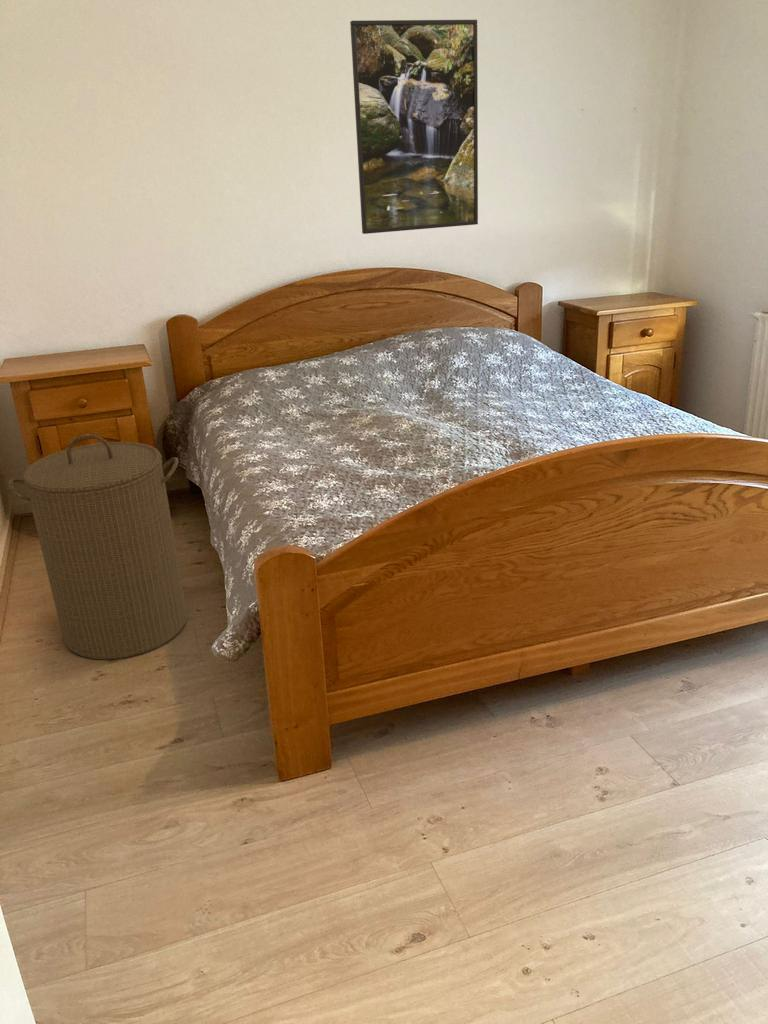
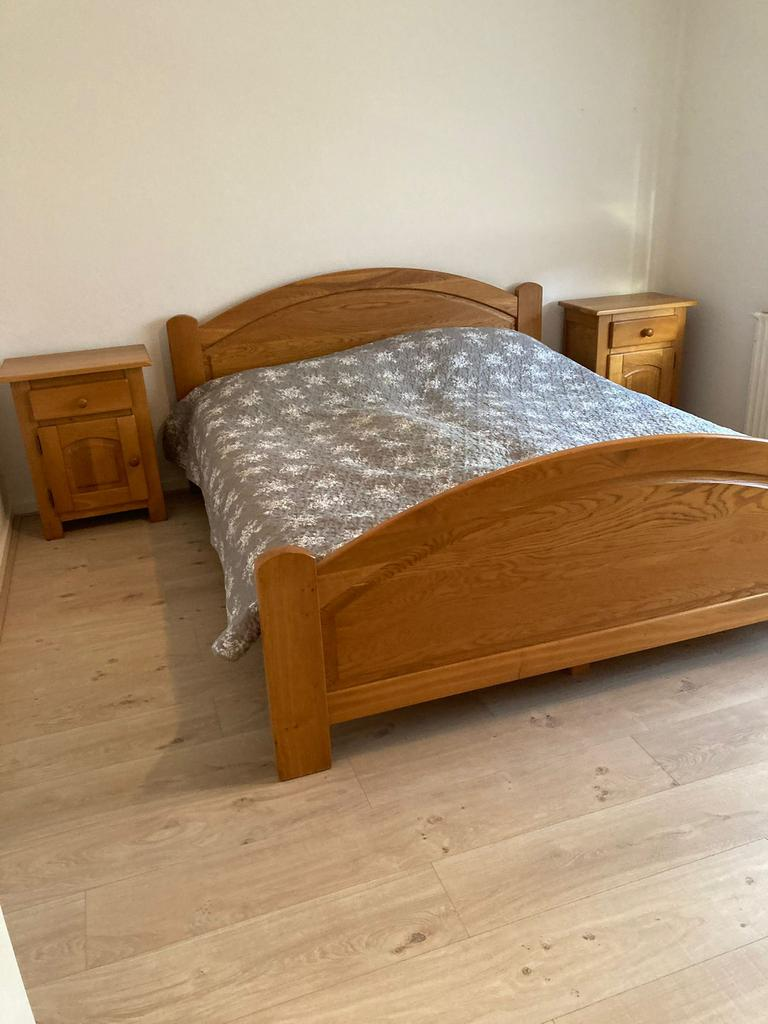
- laundry hamper (108, 535)
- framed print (418, 129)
